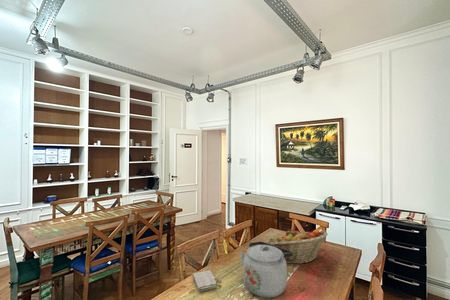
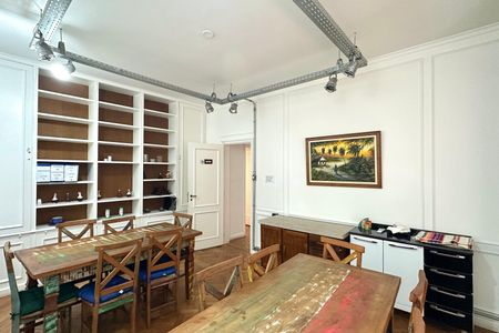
- fruit basket (296, 242)
- washcloth (204, 279)
- kettle (261, 264)
